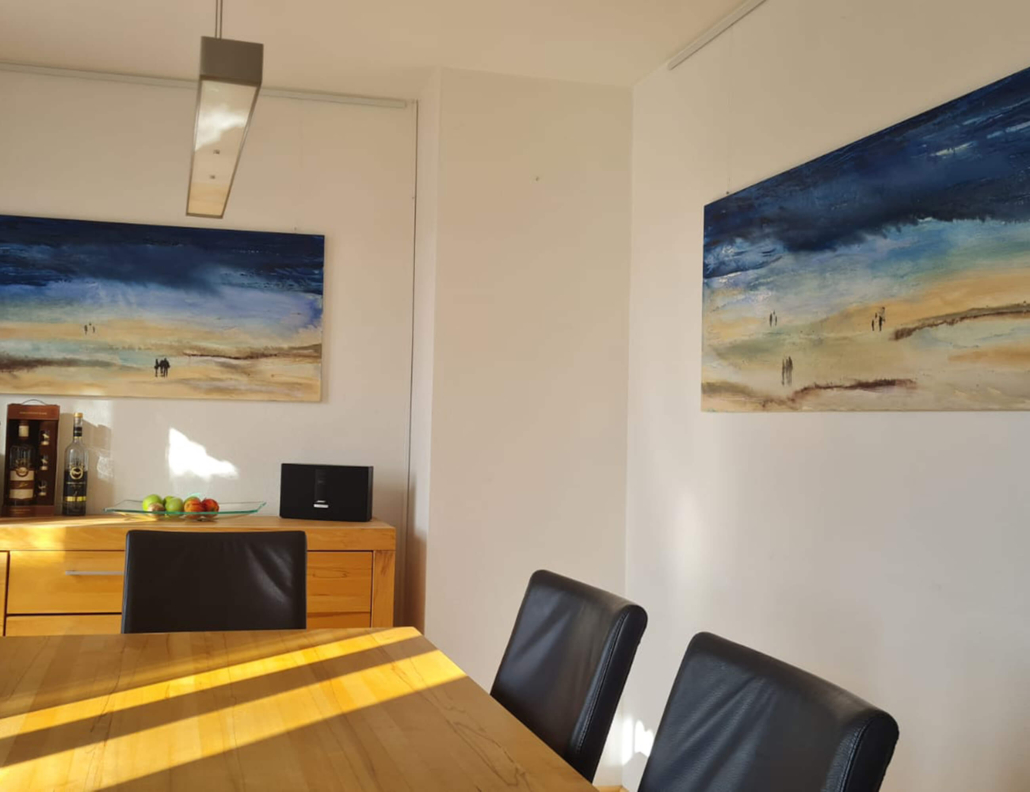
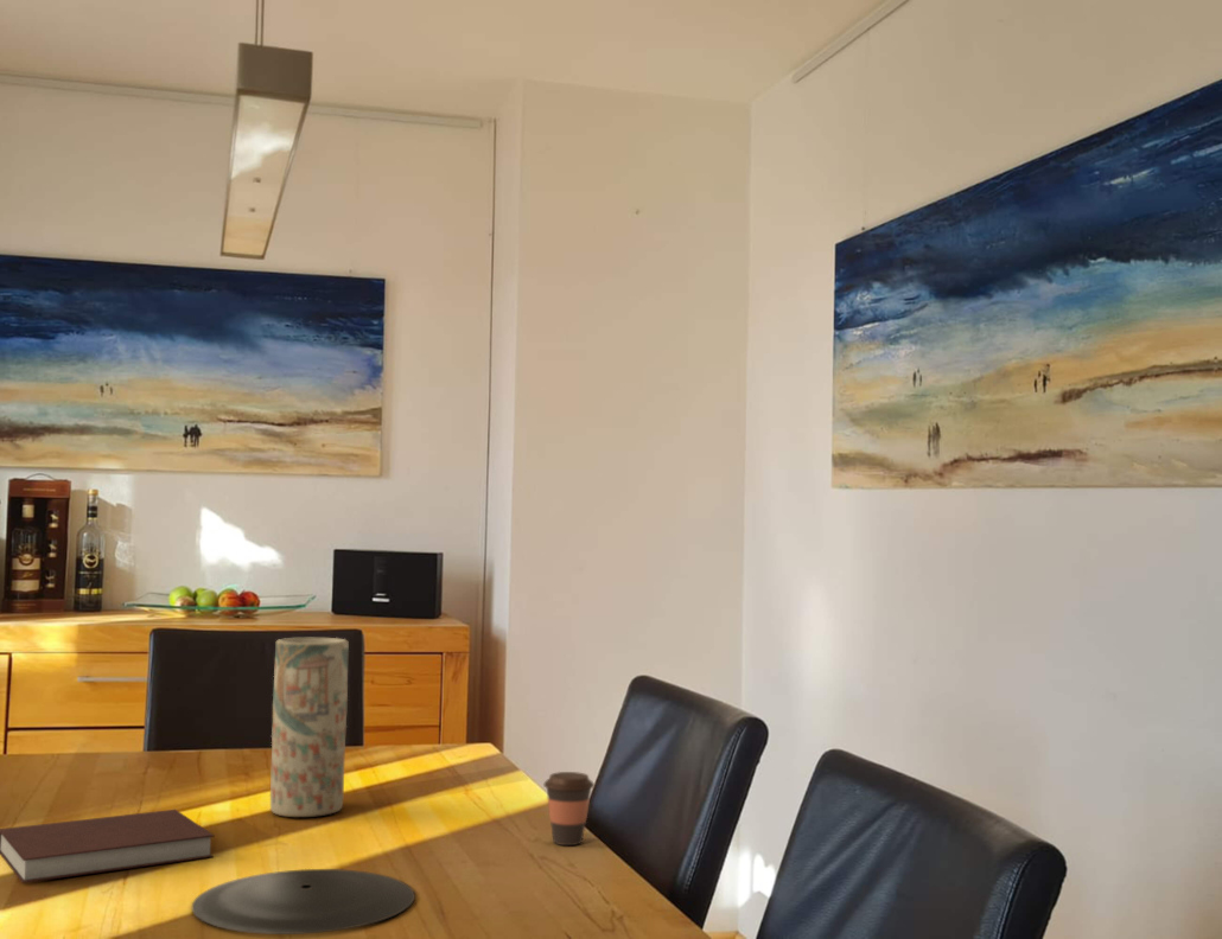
+ notebook (104, 843)
+ plate (305, 892)
+ coffee cup (568, 809)
+ vase (310, 724)
